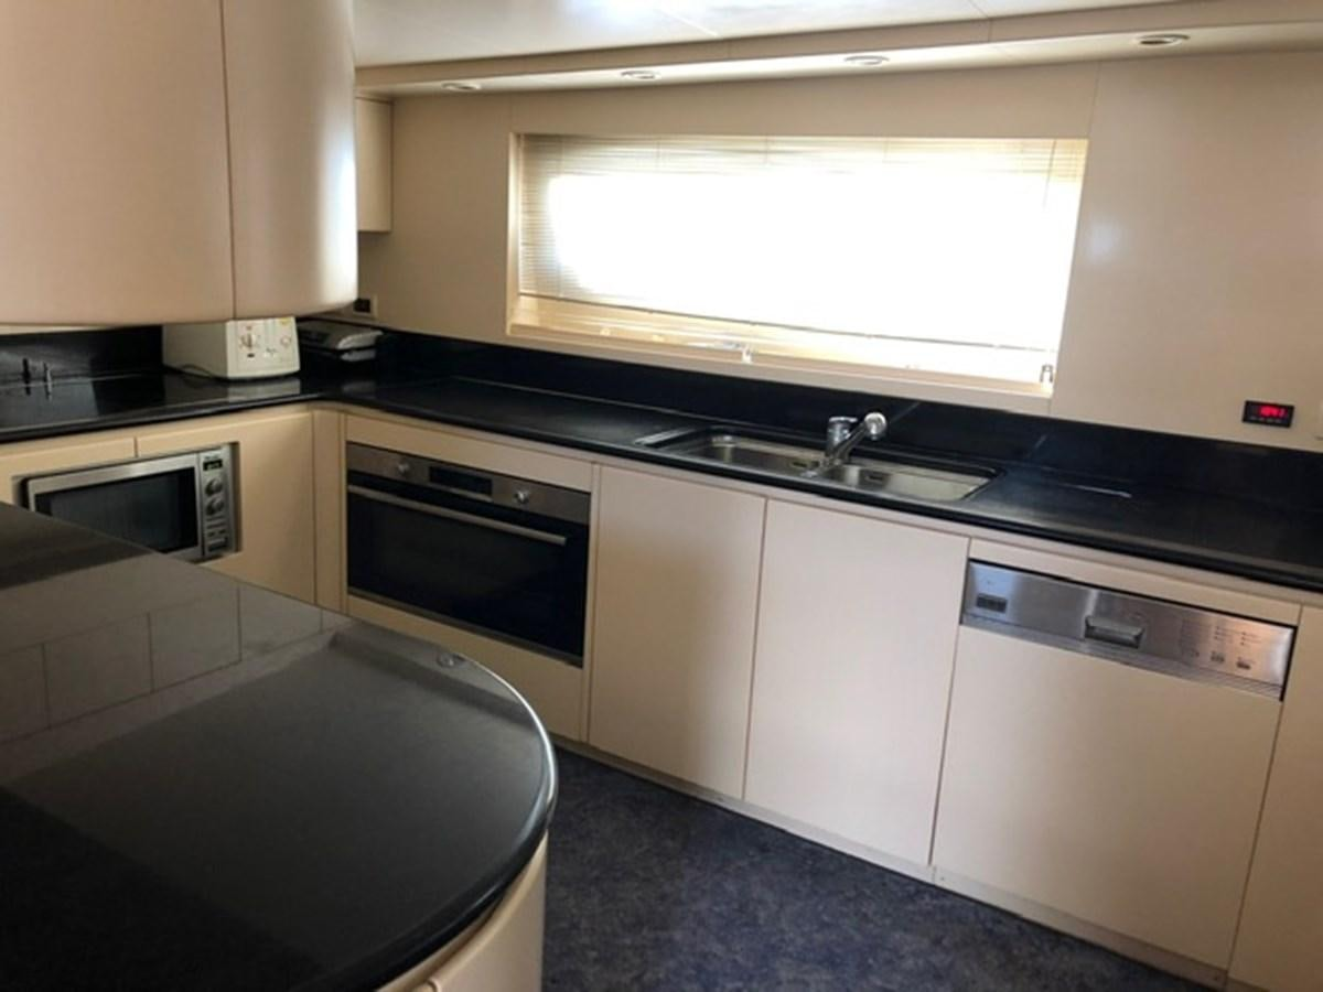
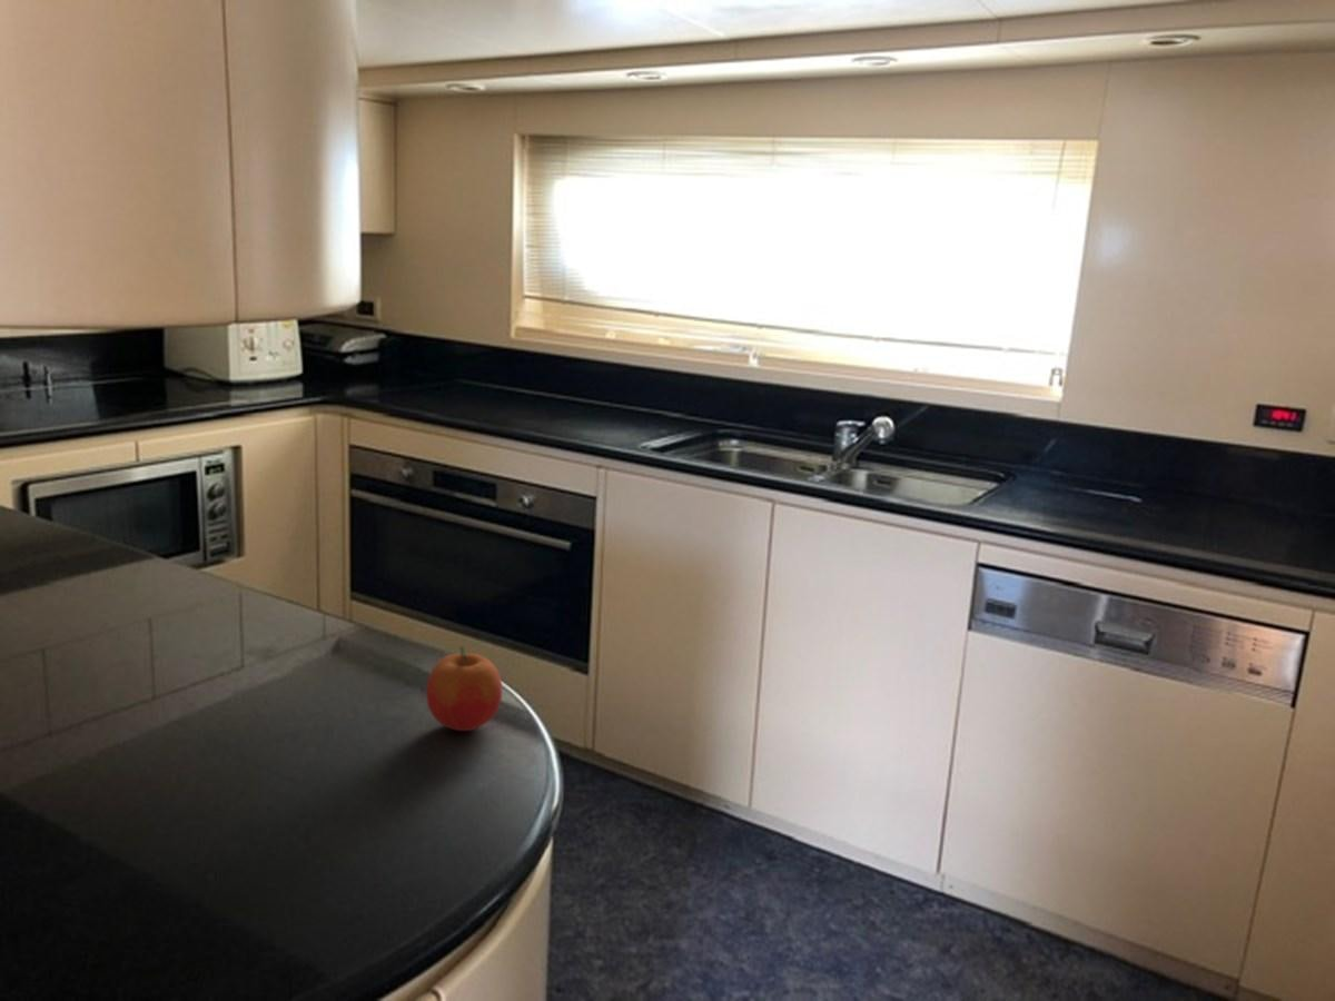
+ fruit (465, 685)
